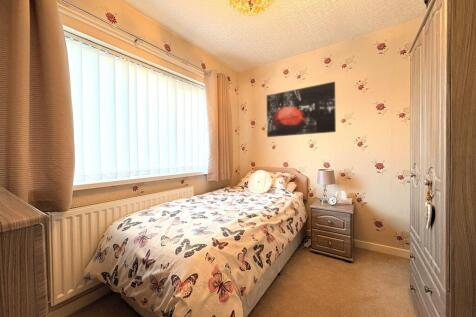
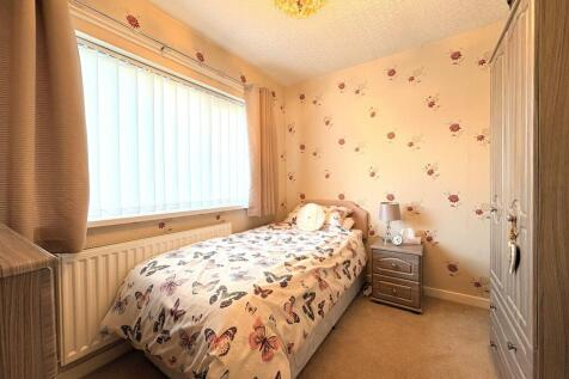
- wall art (298, 112)
